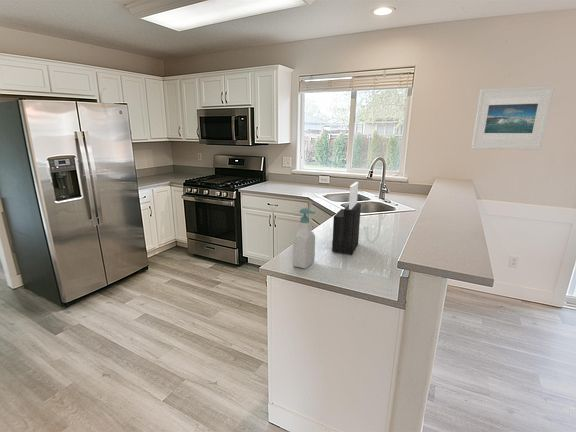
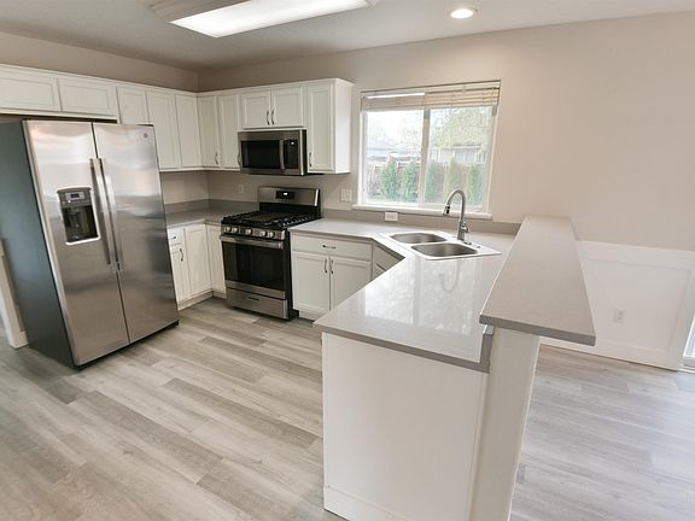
- soap bottle (306, 236)
- knife block (345, 216)
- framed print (510, 119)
